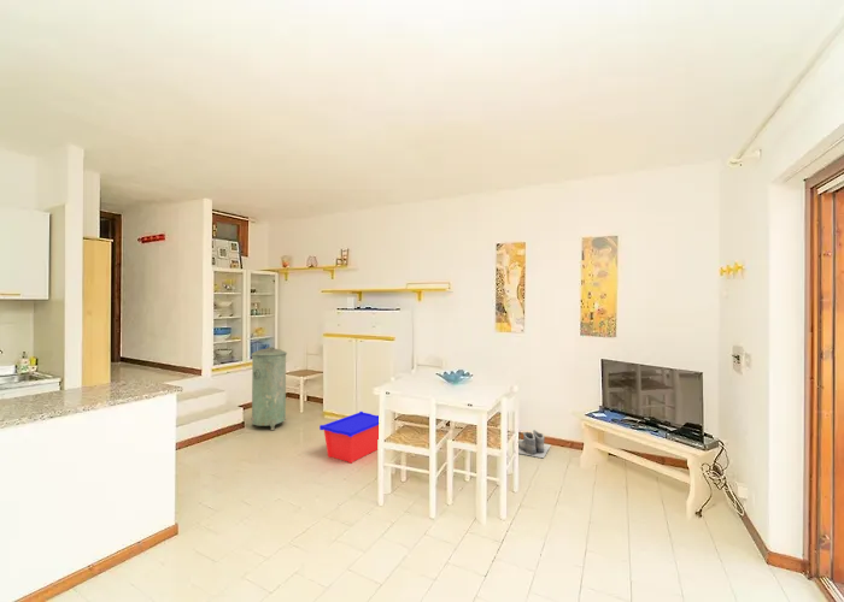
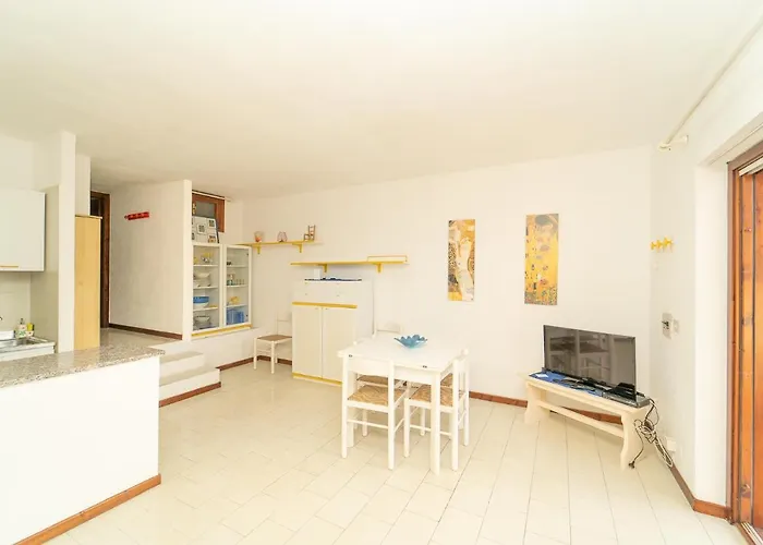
- storage bin (356, 436)
- boots (531, 439)
- trash can (269, 385)
